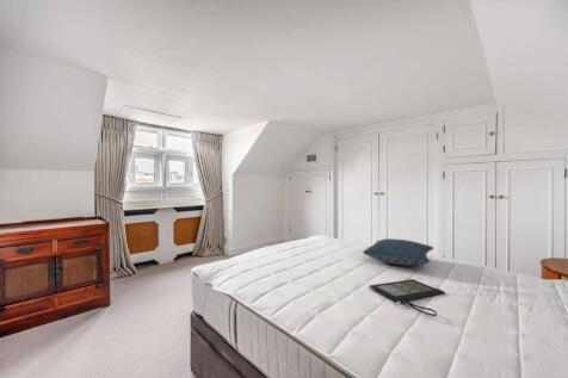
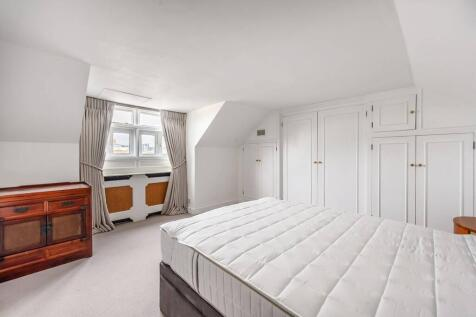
- pillow (399, 250)
- clutch bag (405, 290)
